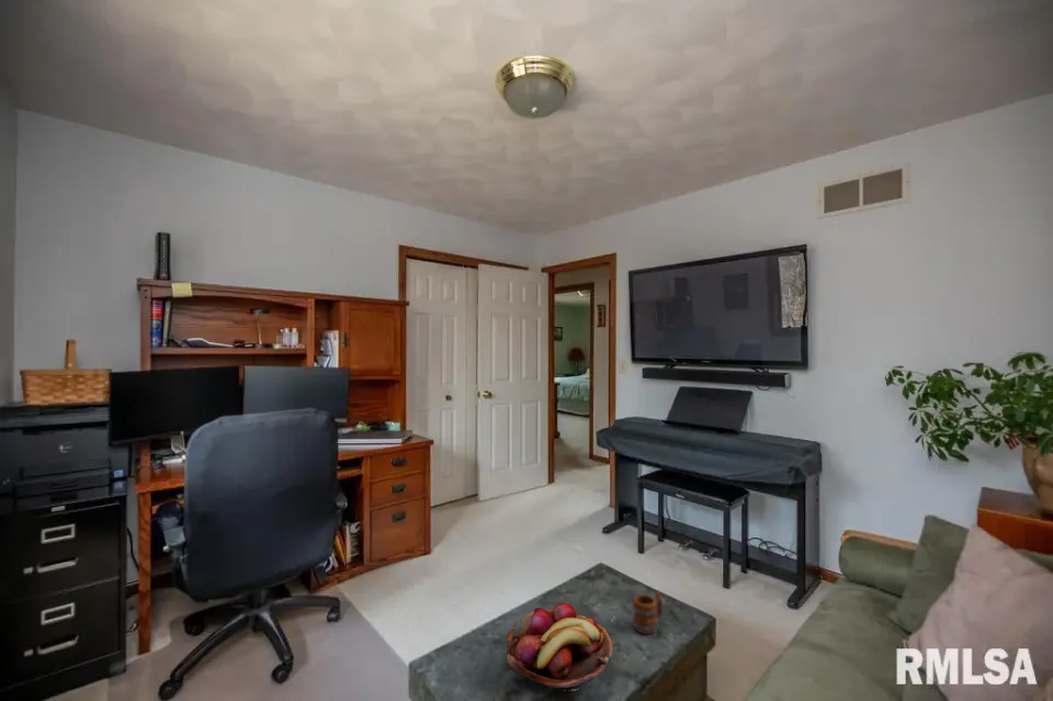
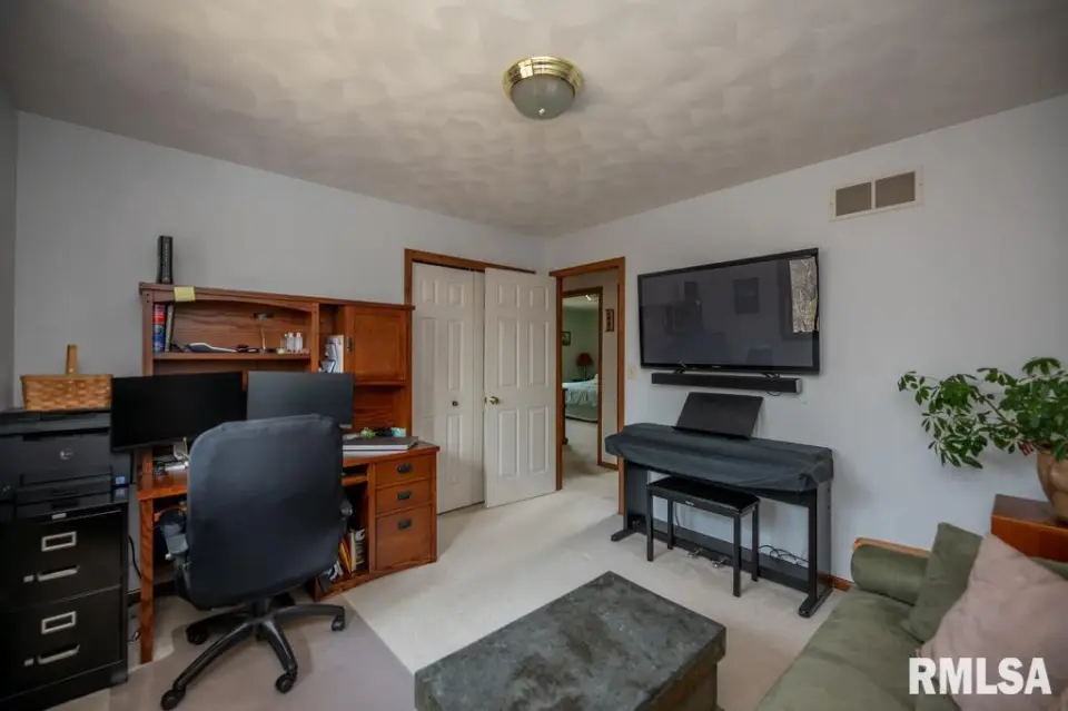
- mug (648, 610)
- fruit basket (558, 641)
